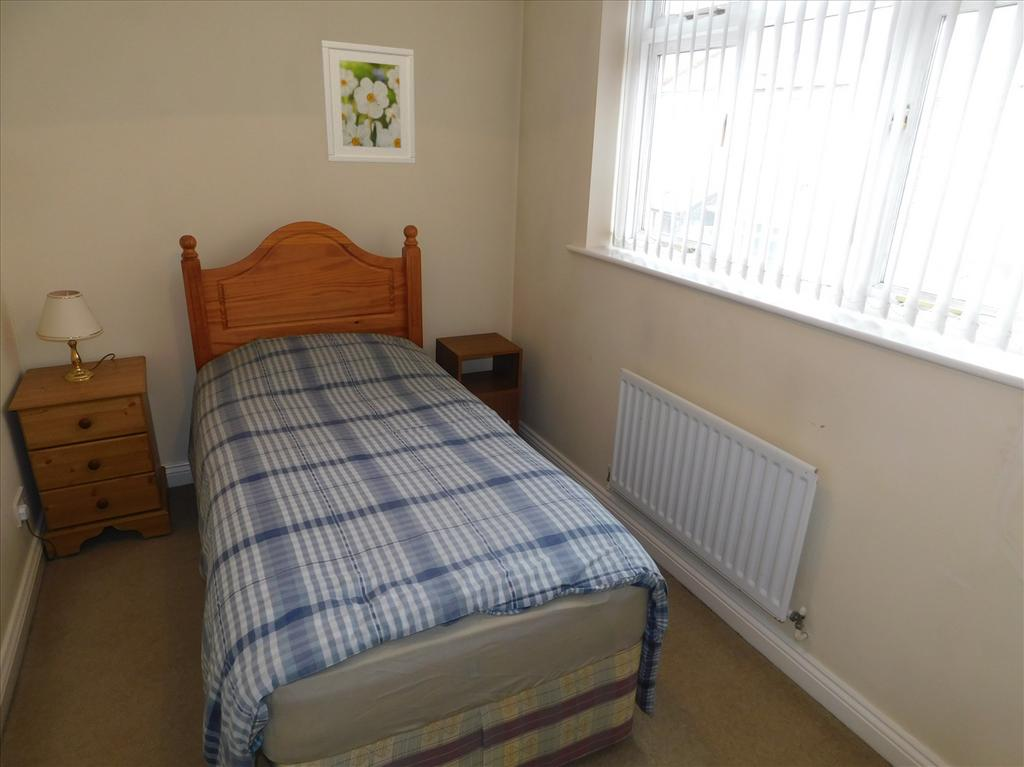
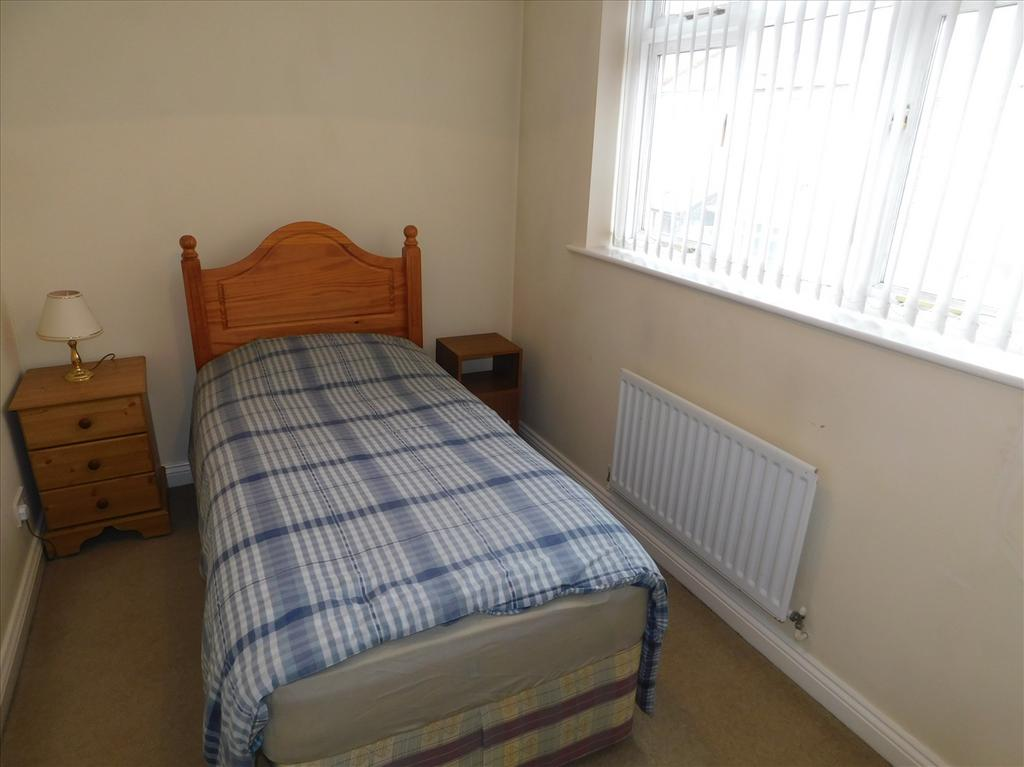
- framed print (370, 105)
